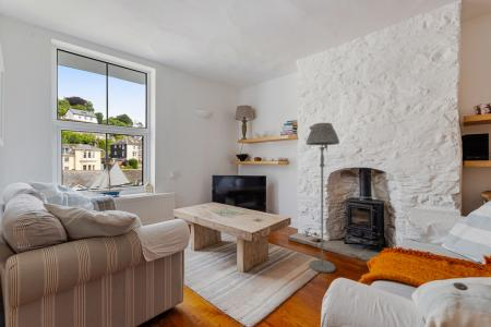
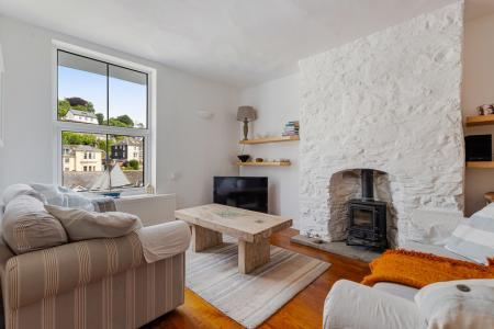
- floor lamp (322, 195)
